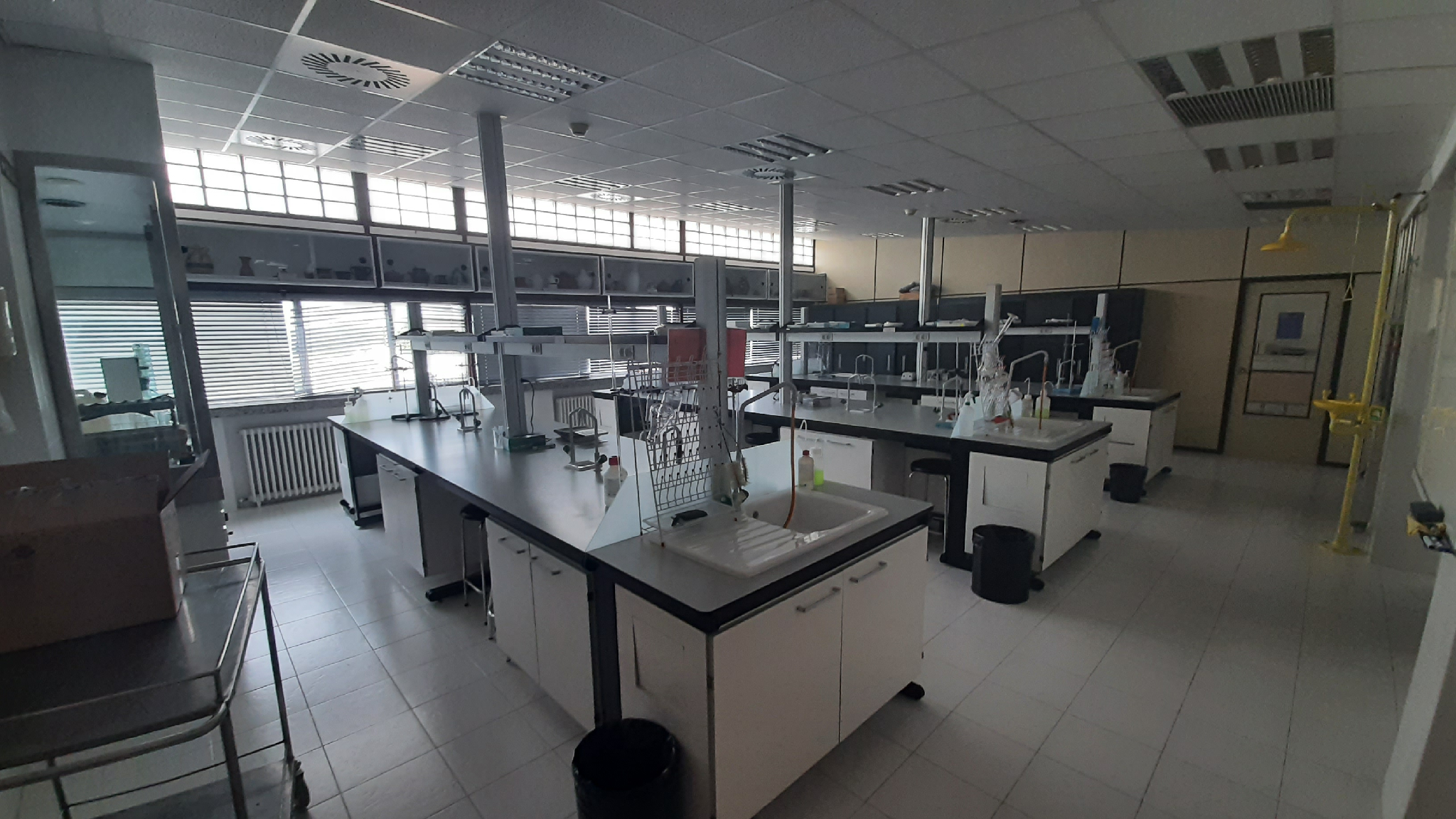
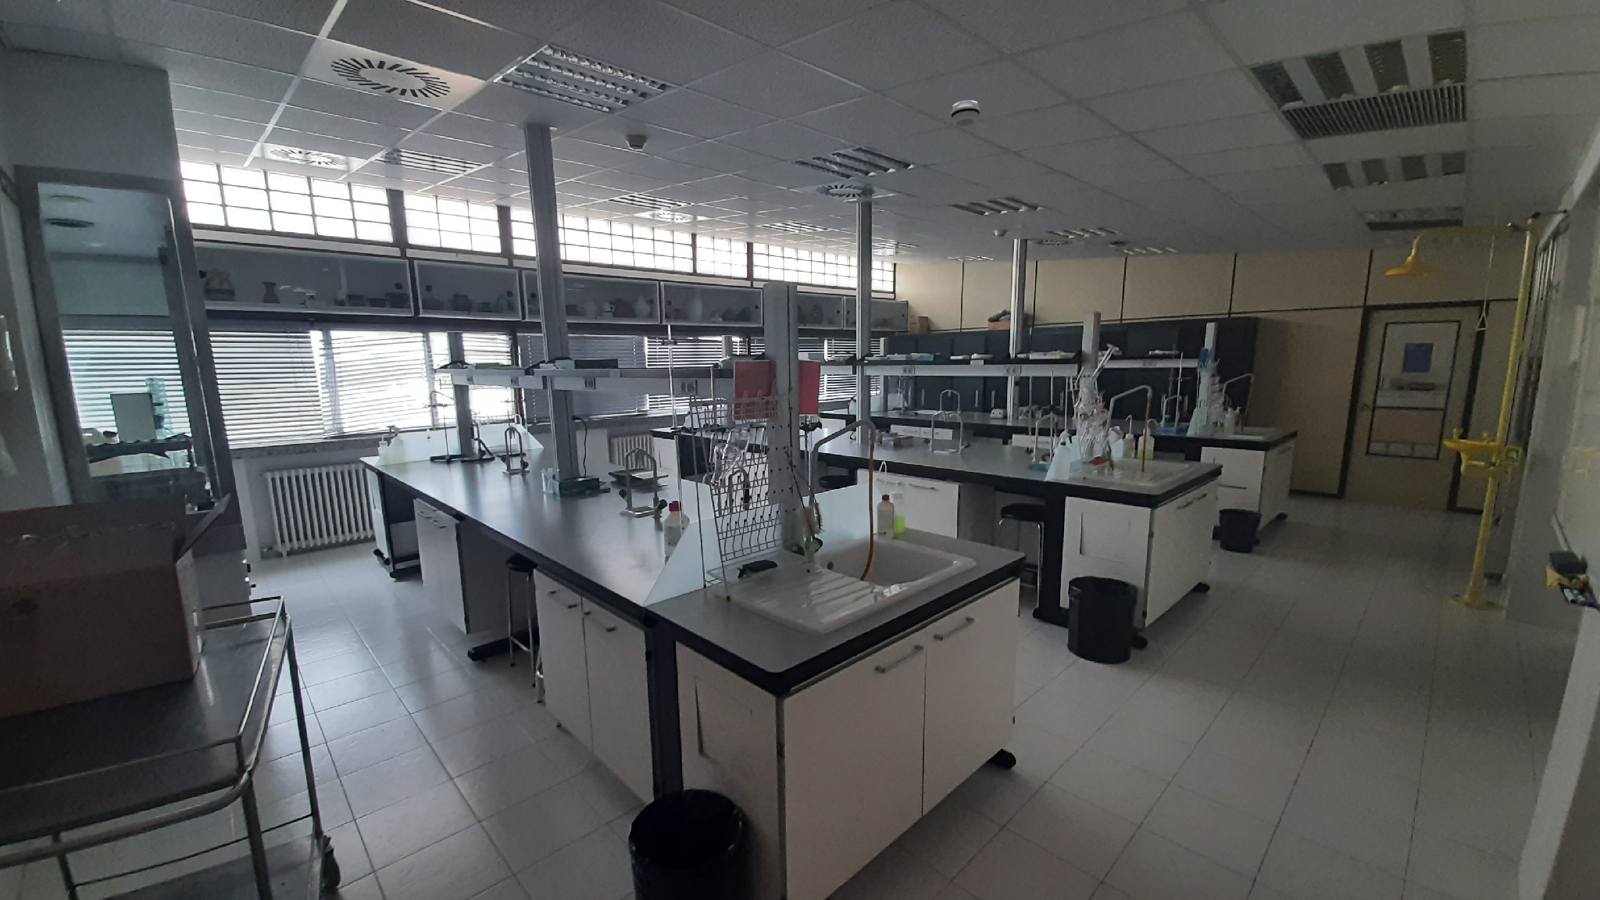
+ smoke detector (965, 114)
